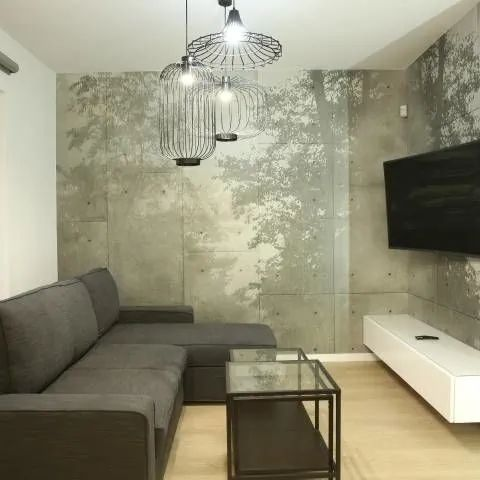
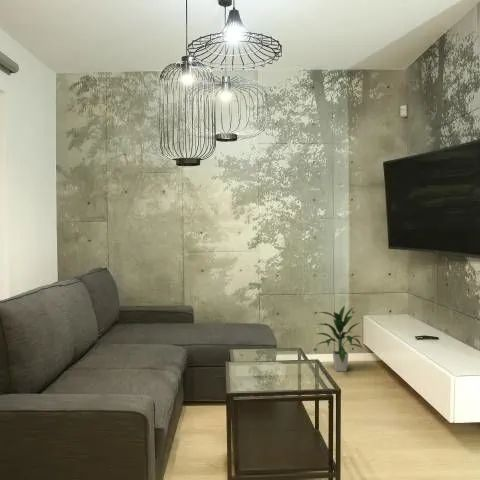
+ indoor plant (339, 337)
